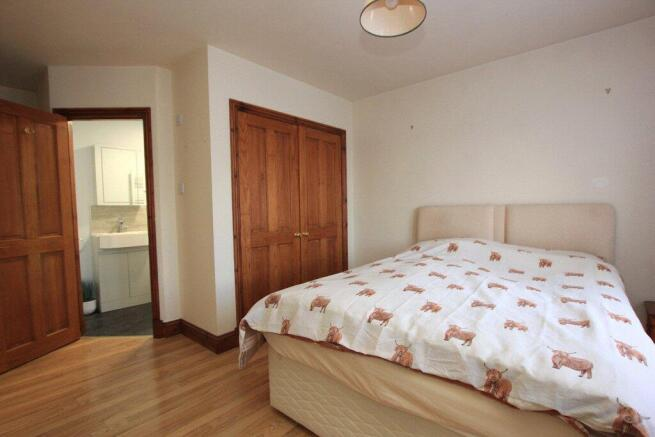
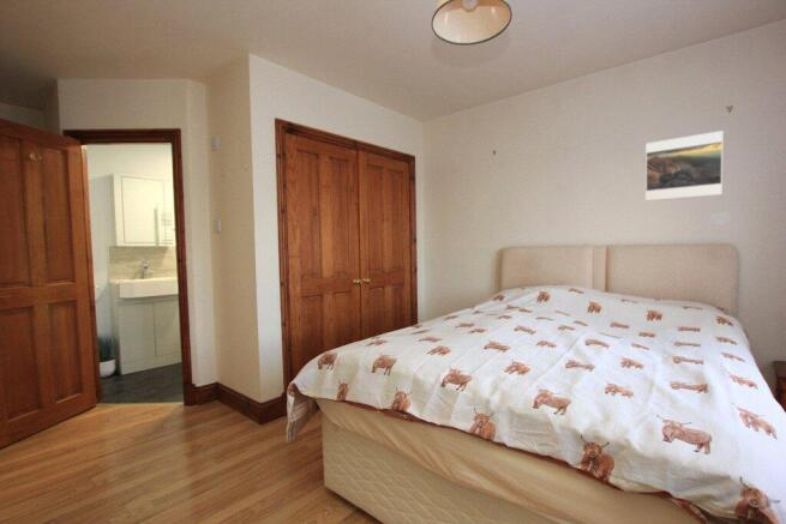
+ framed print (682, 167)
